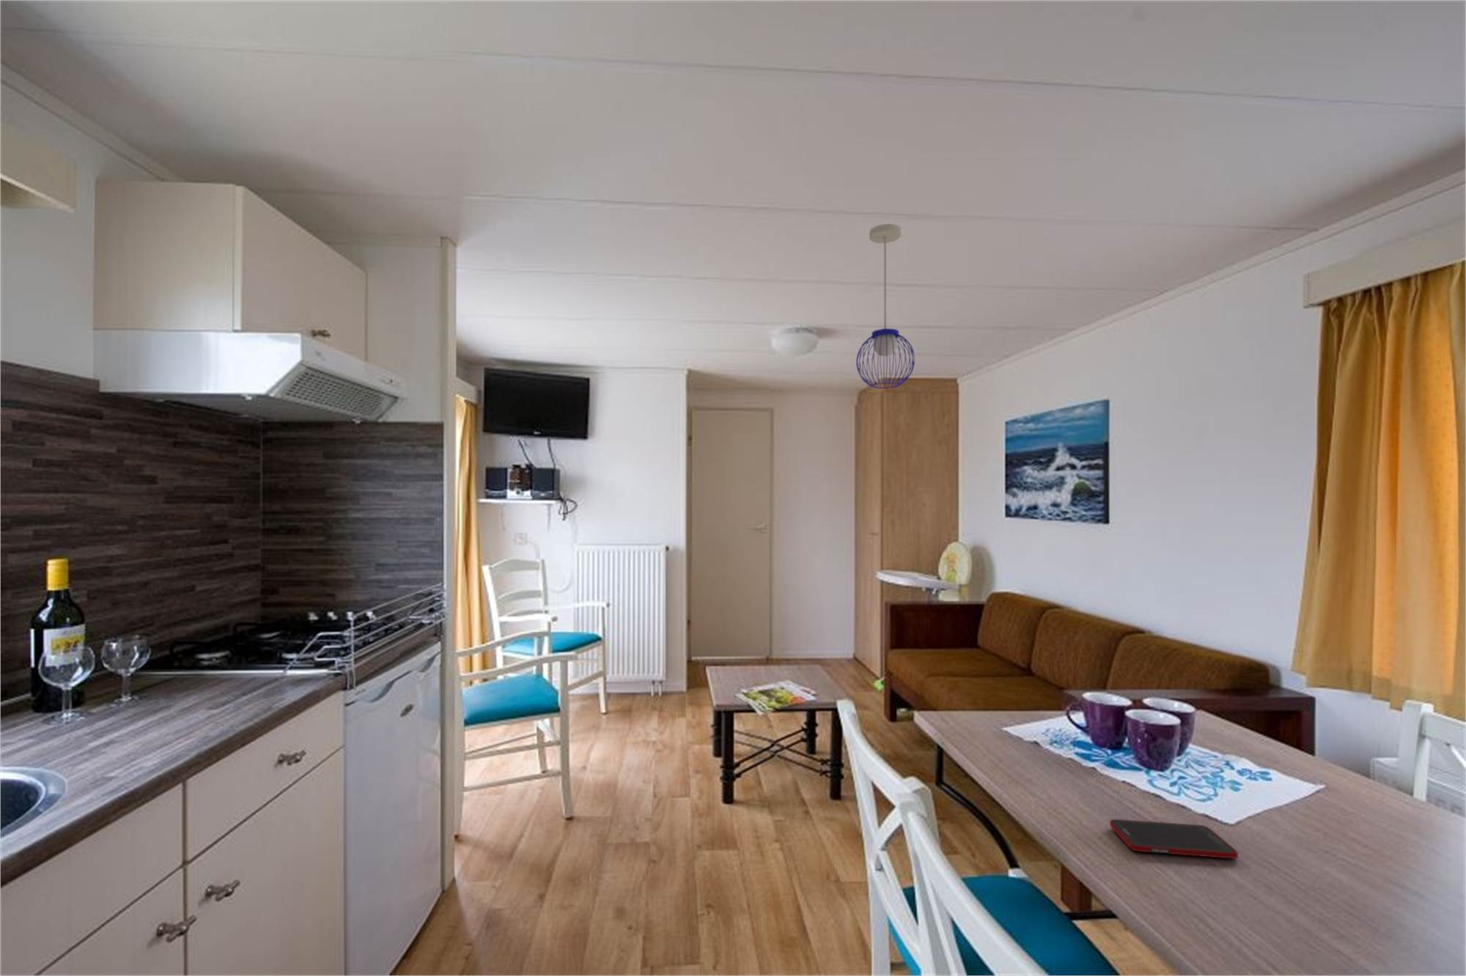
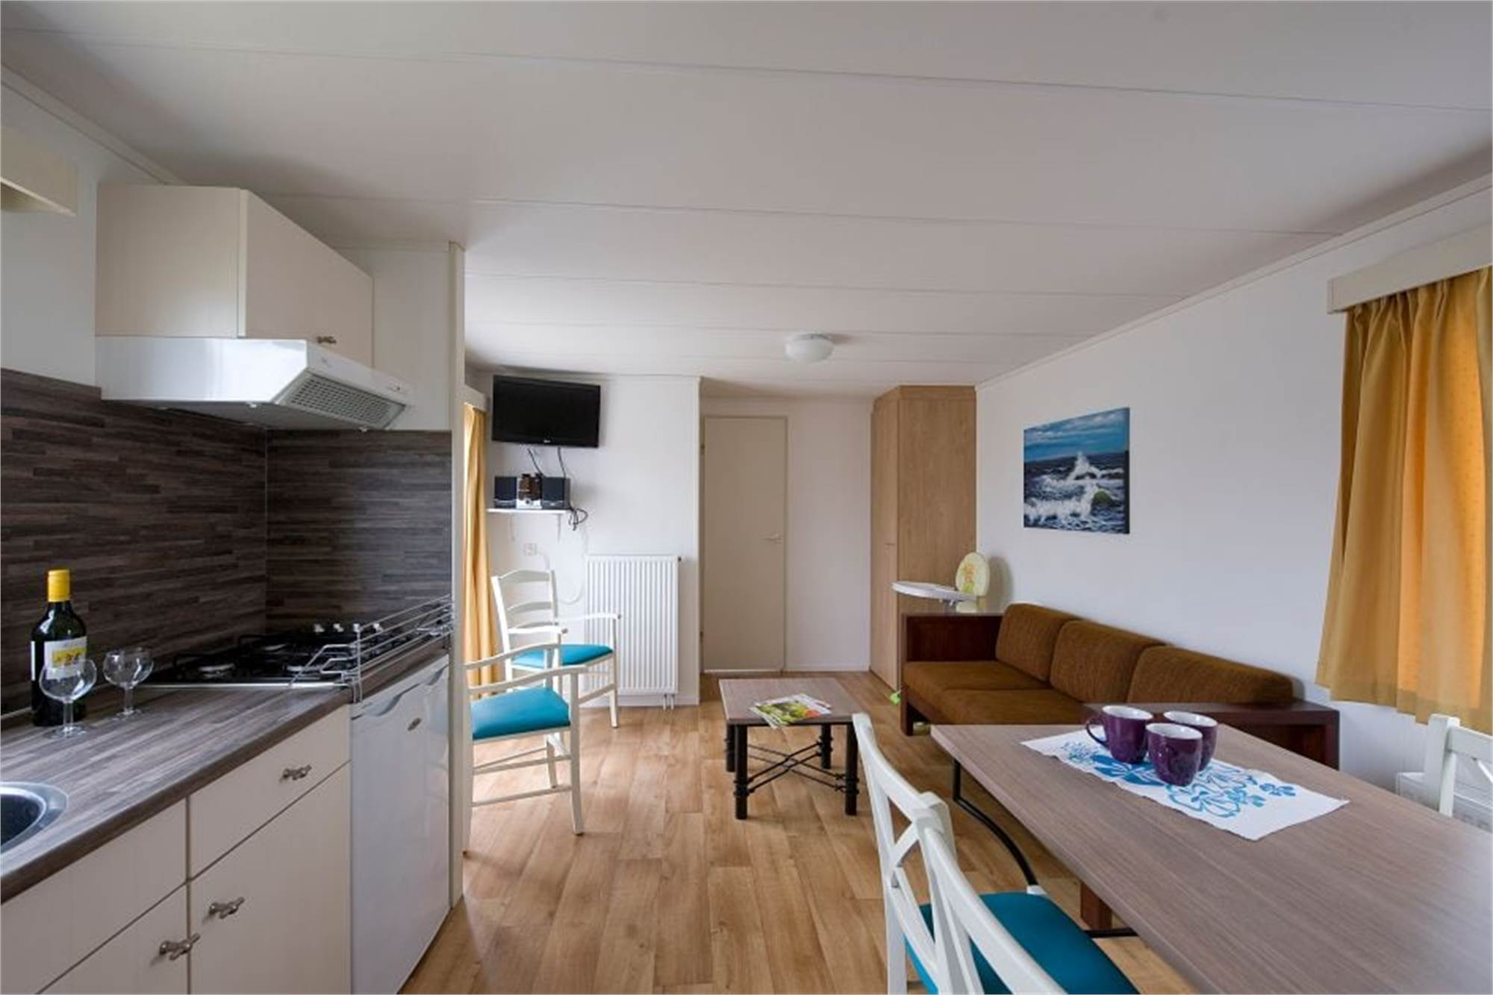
- cell phone (1171, 839)
- pendant light (885, 308)
